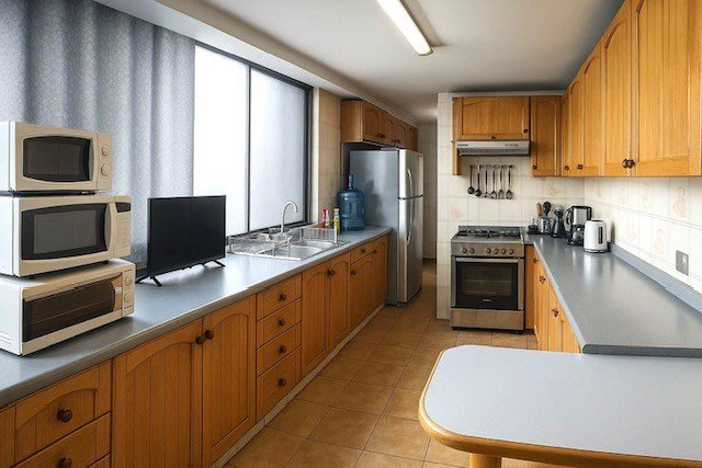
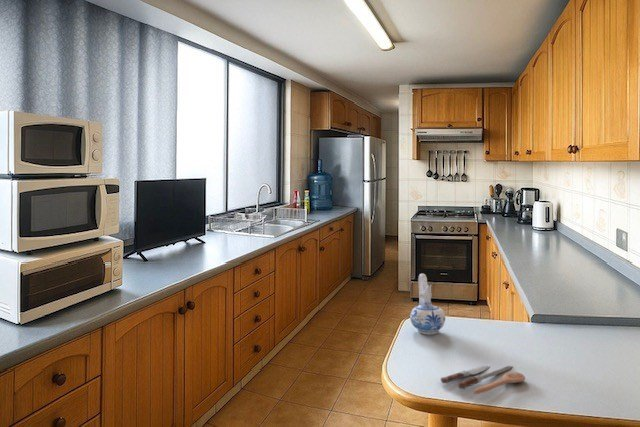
+ ceramic pitcher (427, 303)
+ spoon (490, 376)
